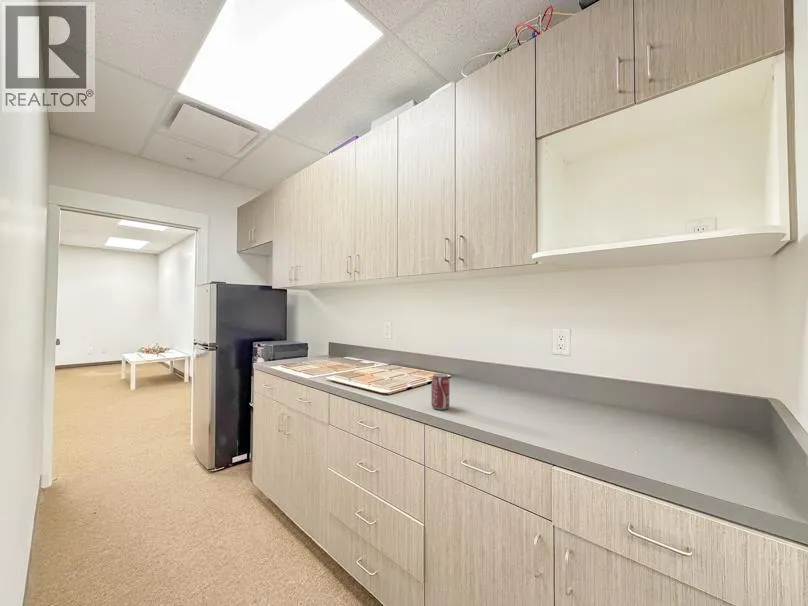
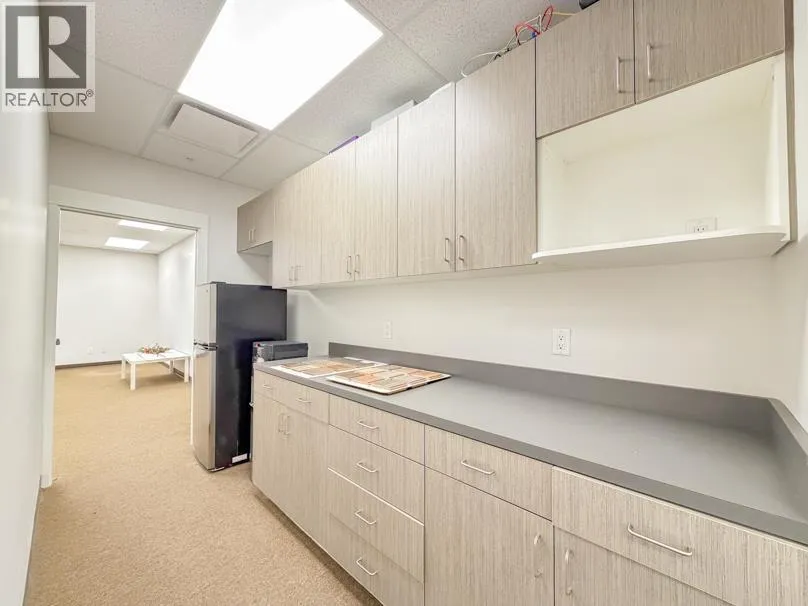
- beverage can (440, 391)
